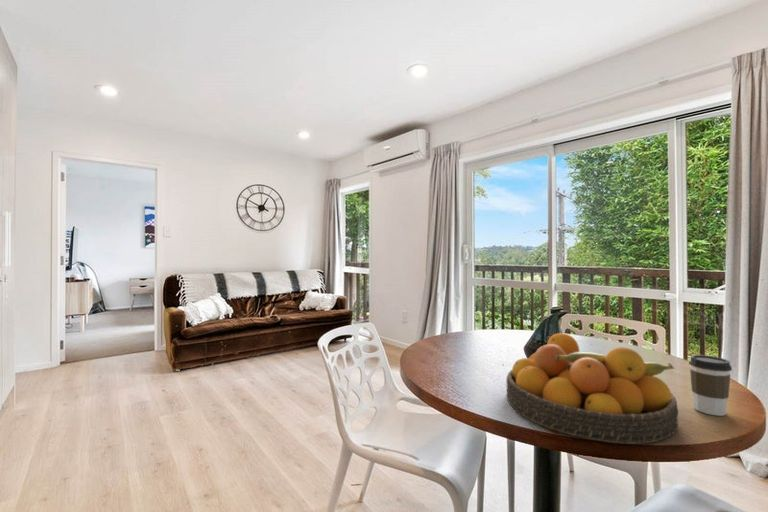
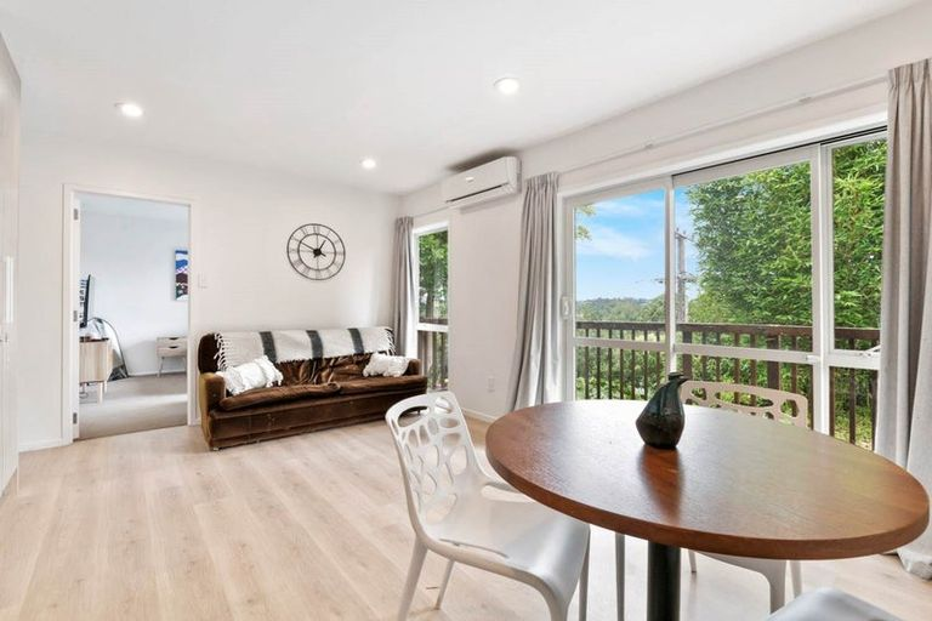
- fruit bowl (583, 374)
- coffee cup (709, 384)
